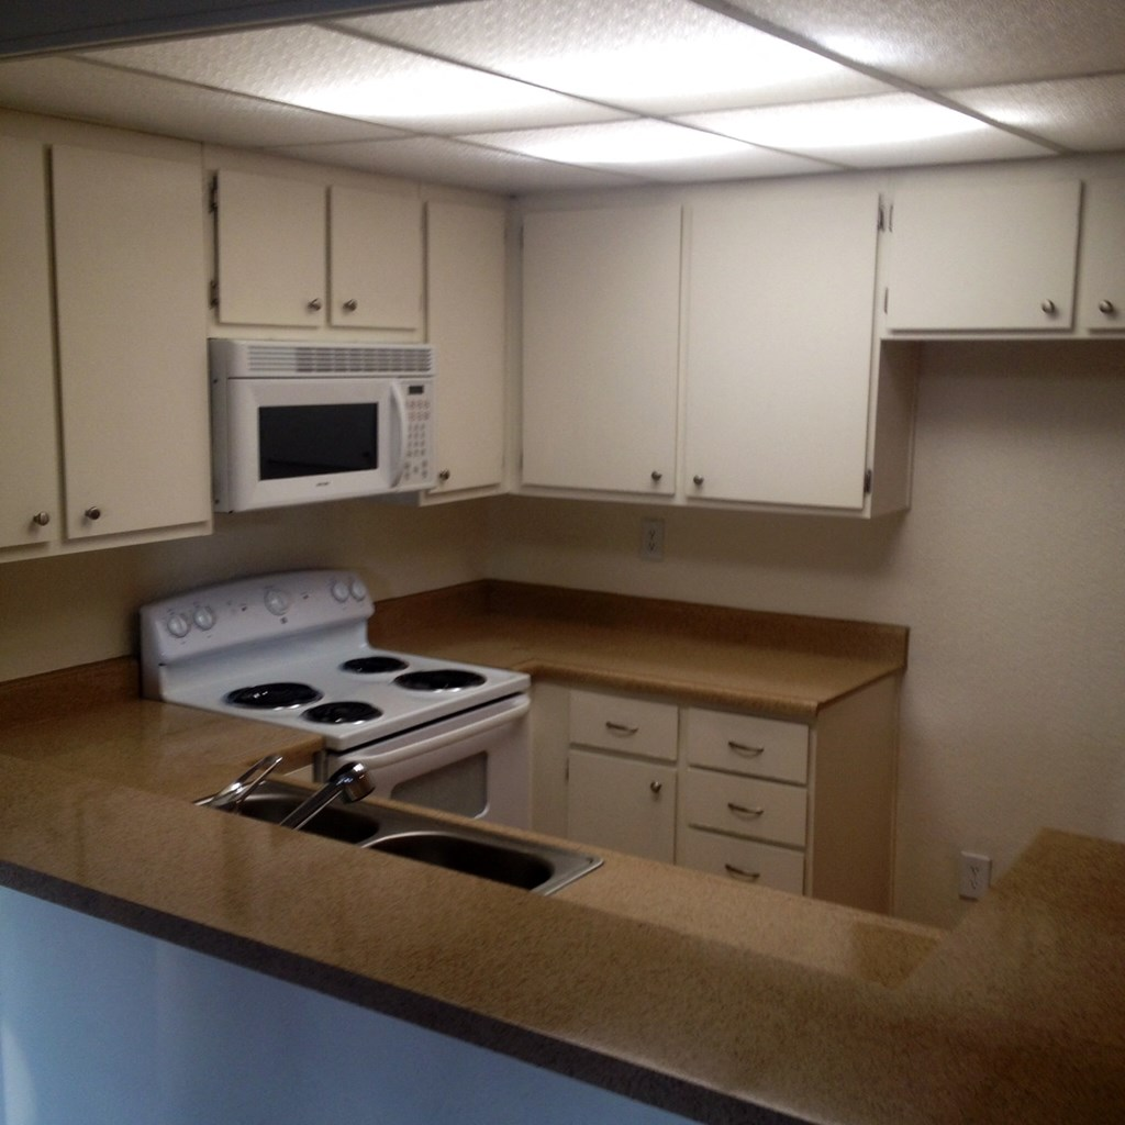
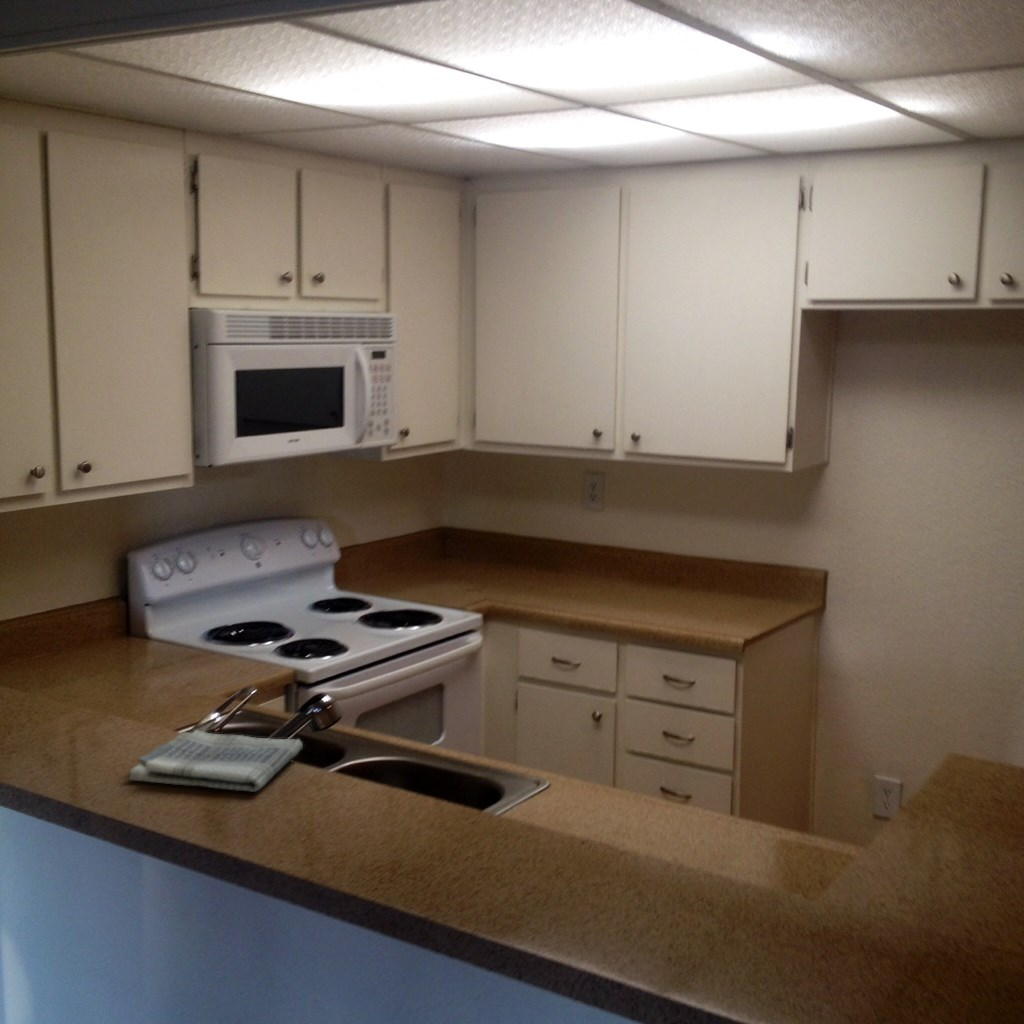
+ dish towel (218, 755)
